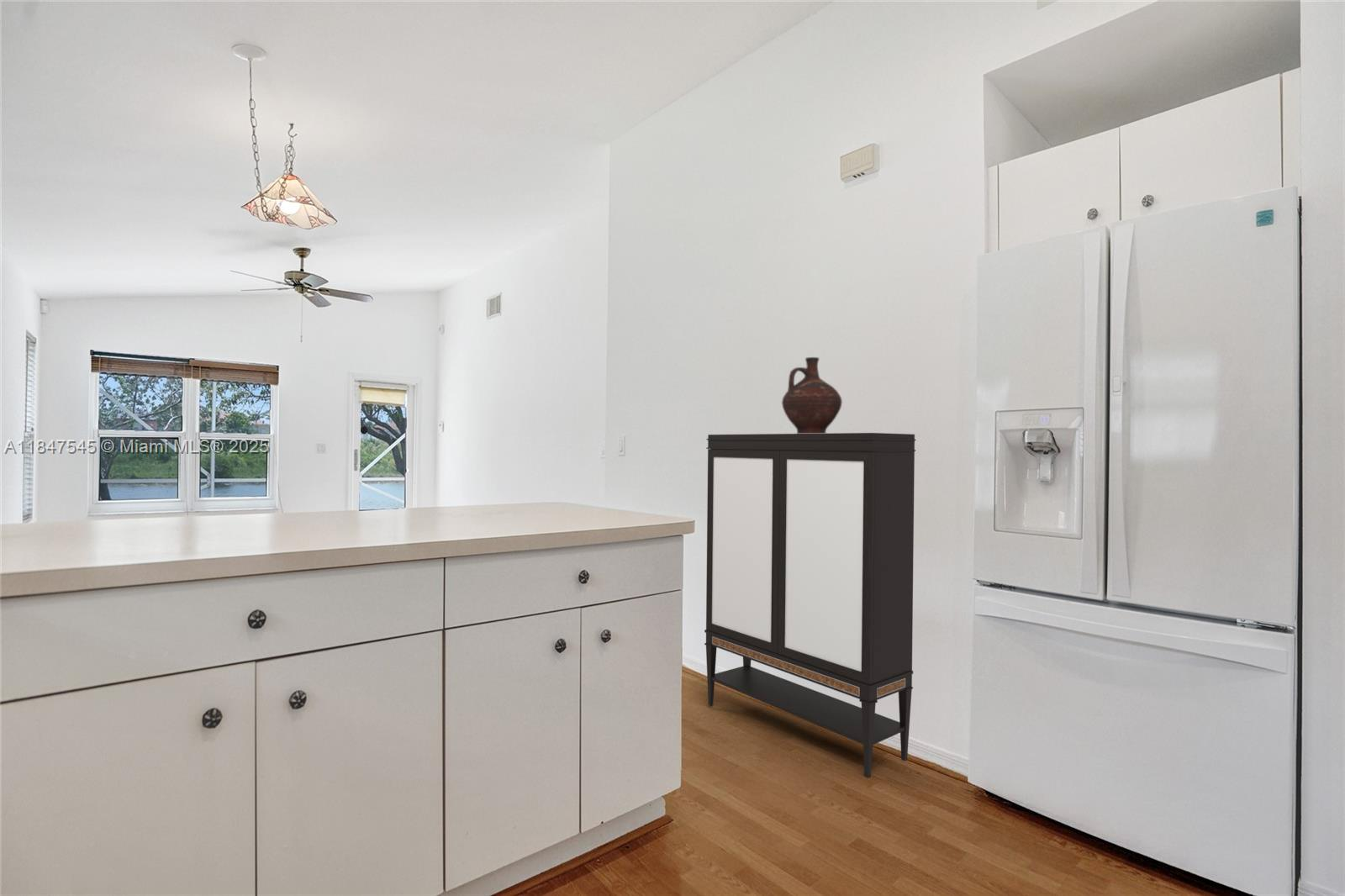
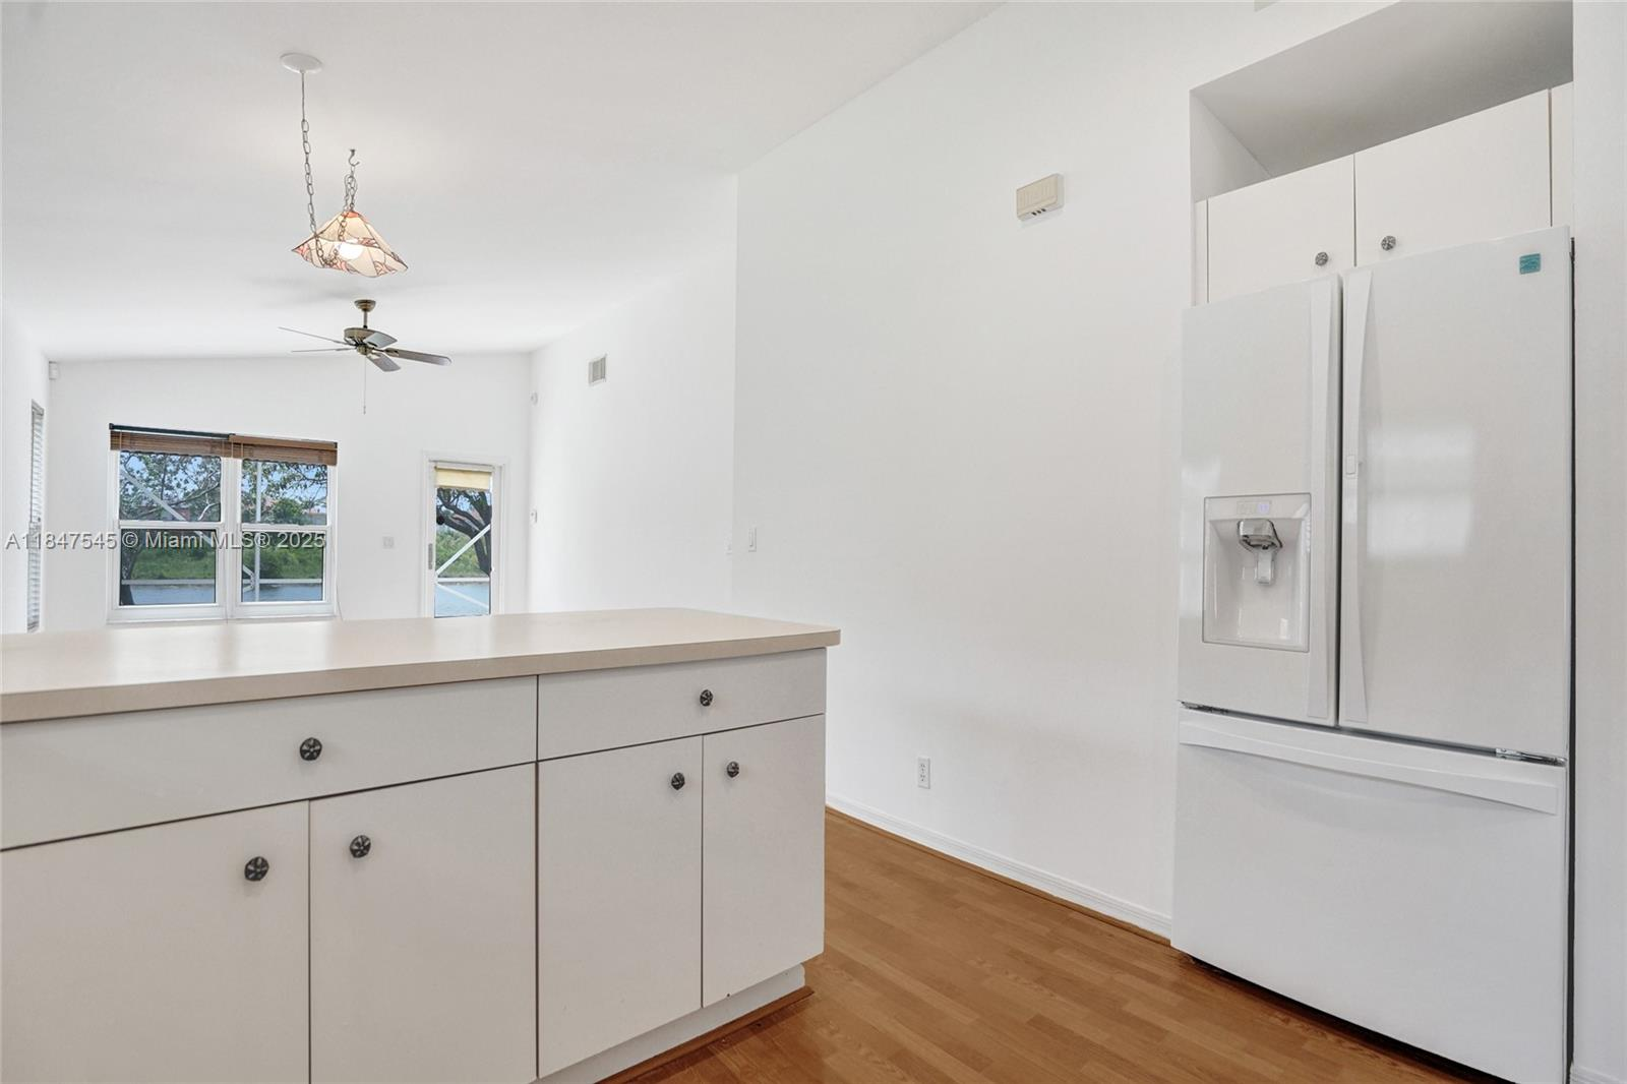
- storage cabinet (799, 582)
- ceramic jug (811, 395)
